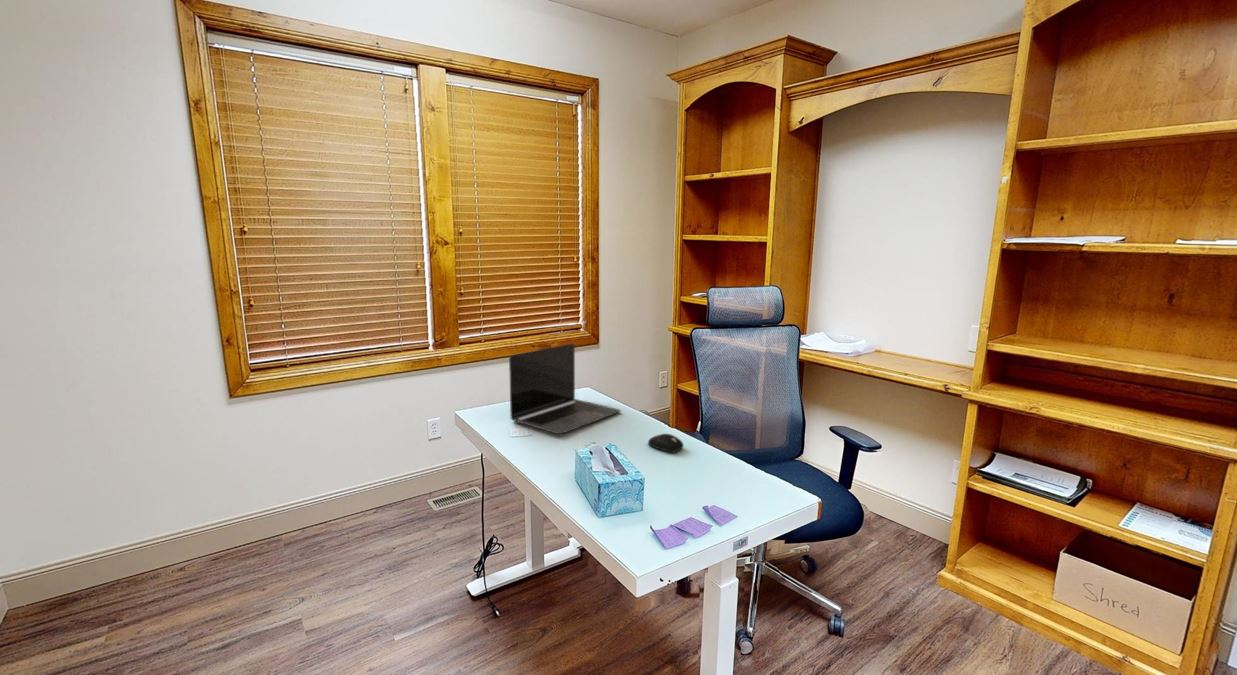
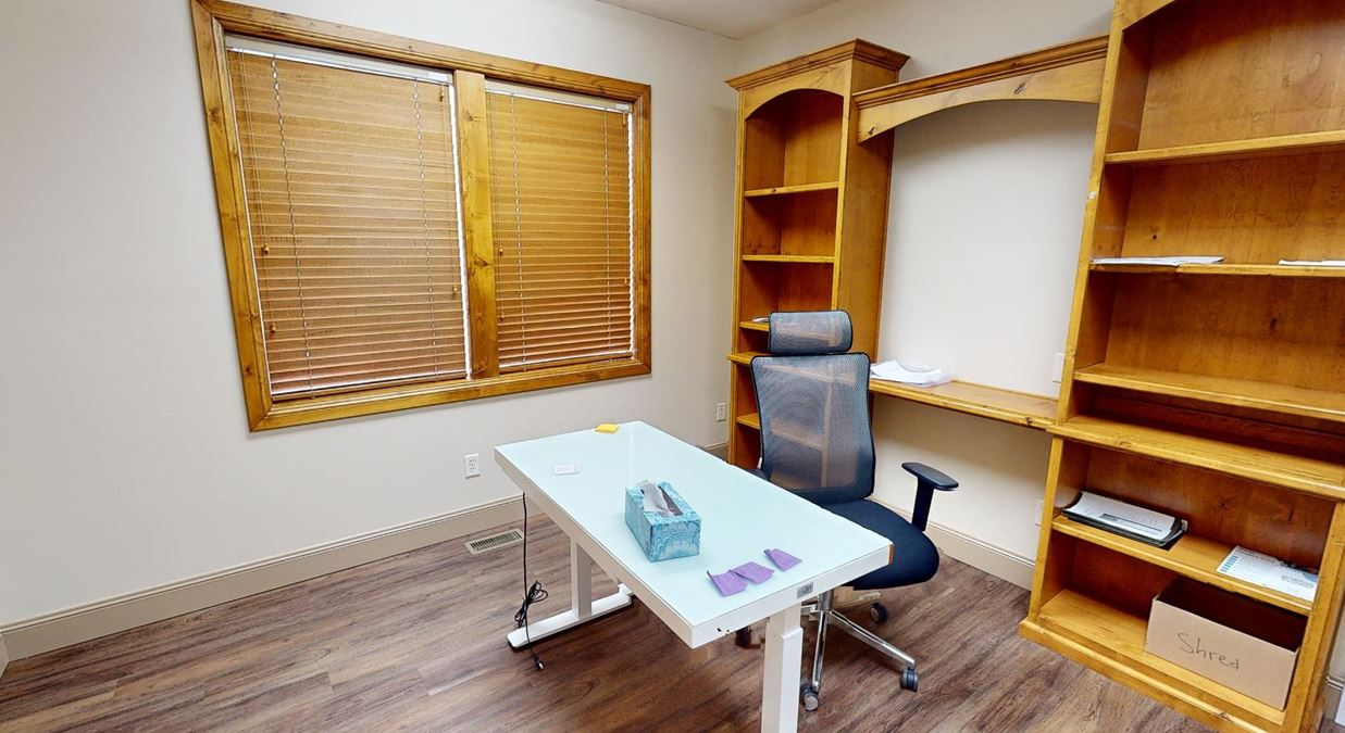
- computer mouse (664, 441)
- laptop (567, 385)
